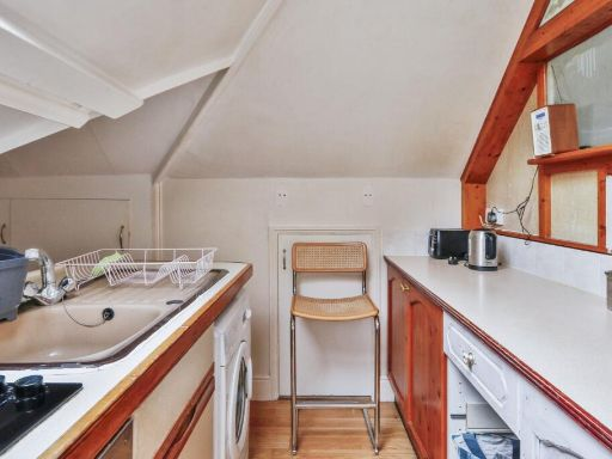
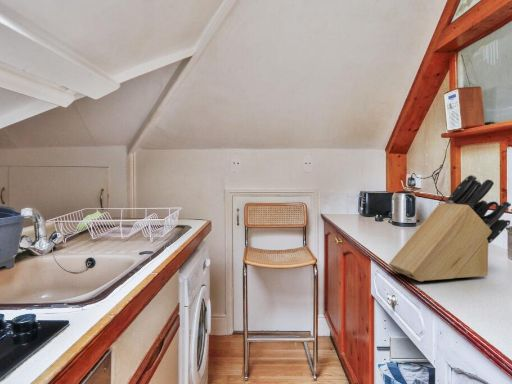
+ knife block (450, 224)
